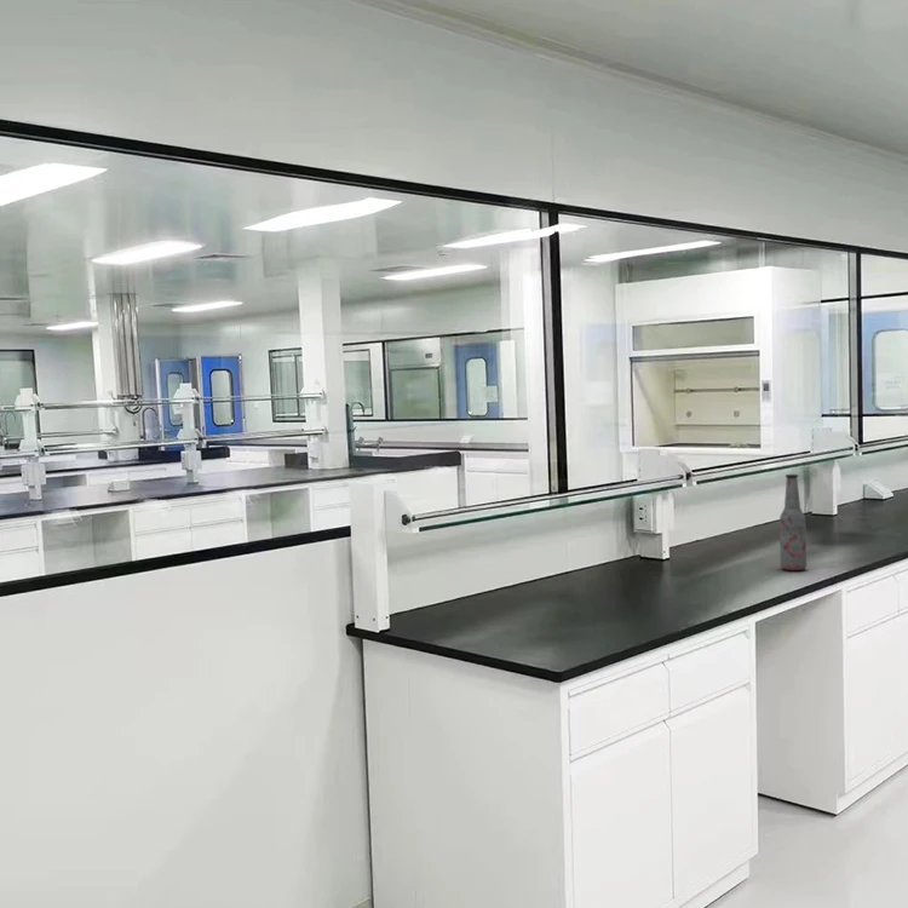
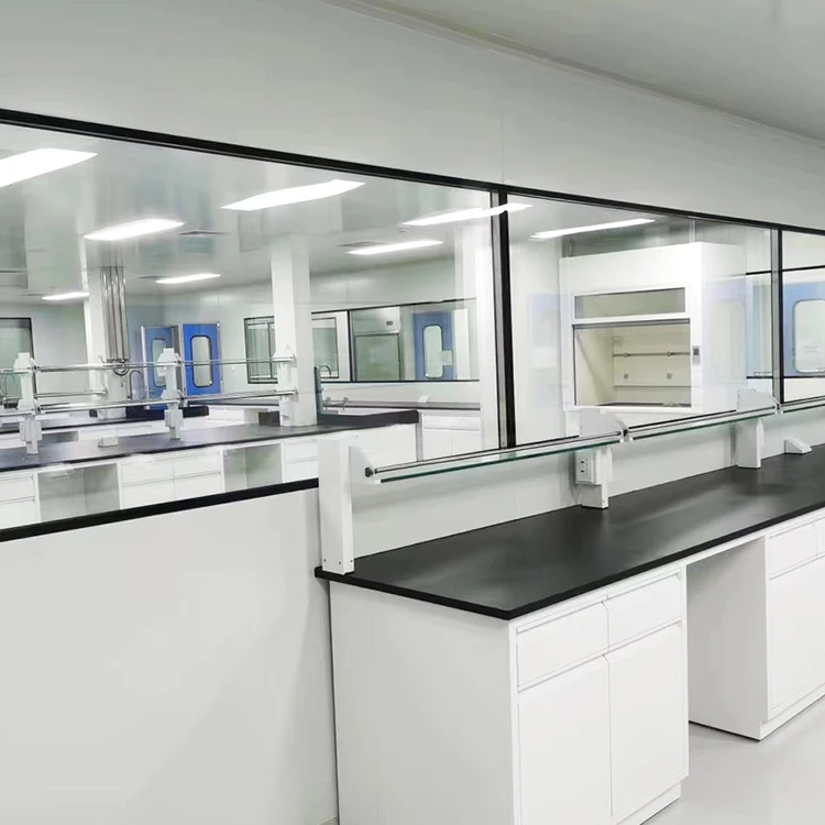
- bottle (792, 522)
